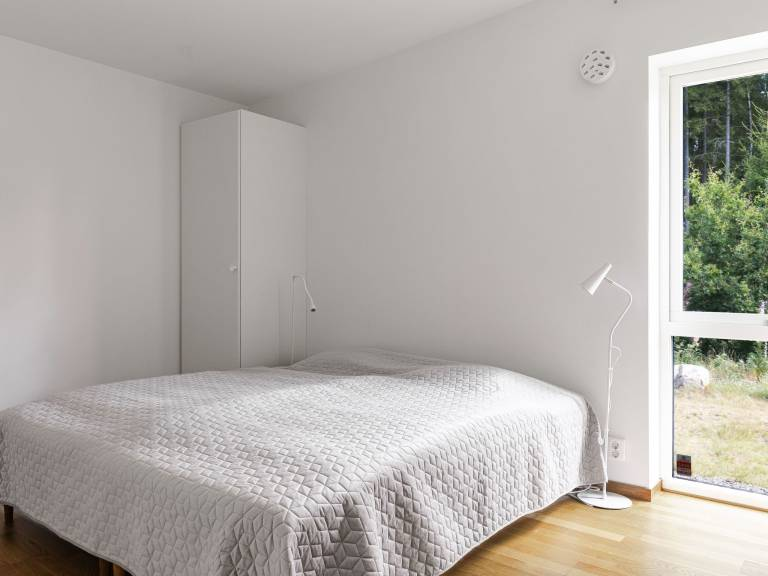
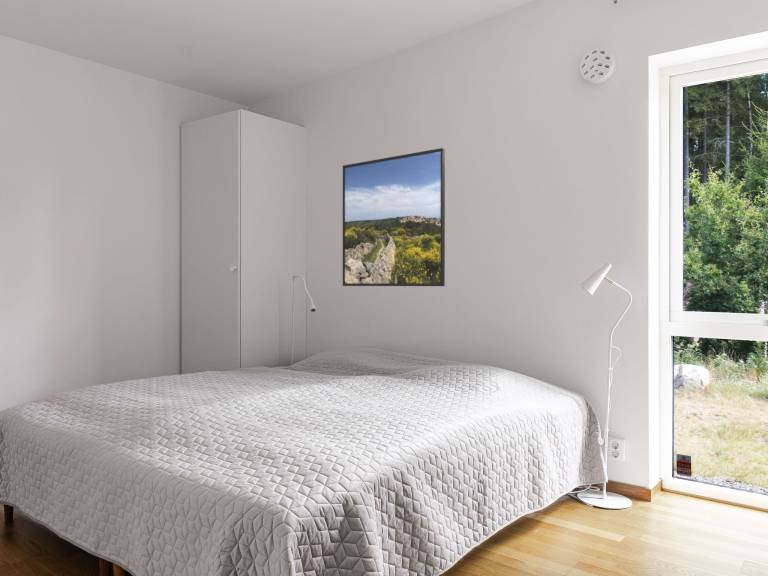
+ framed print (390, 221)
